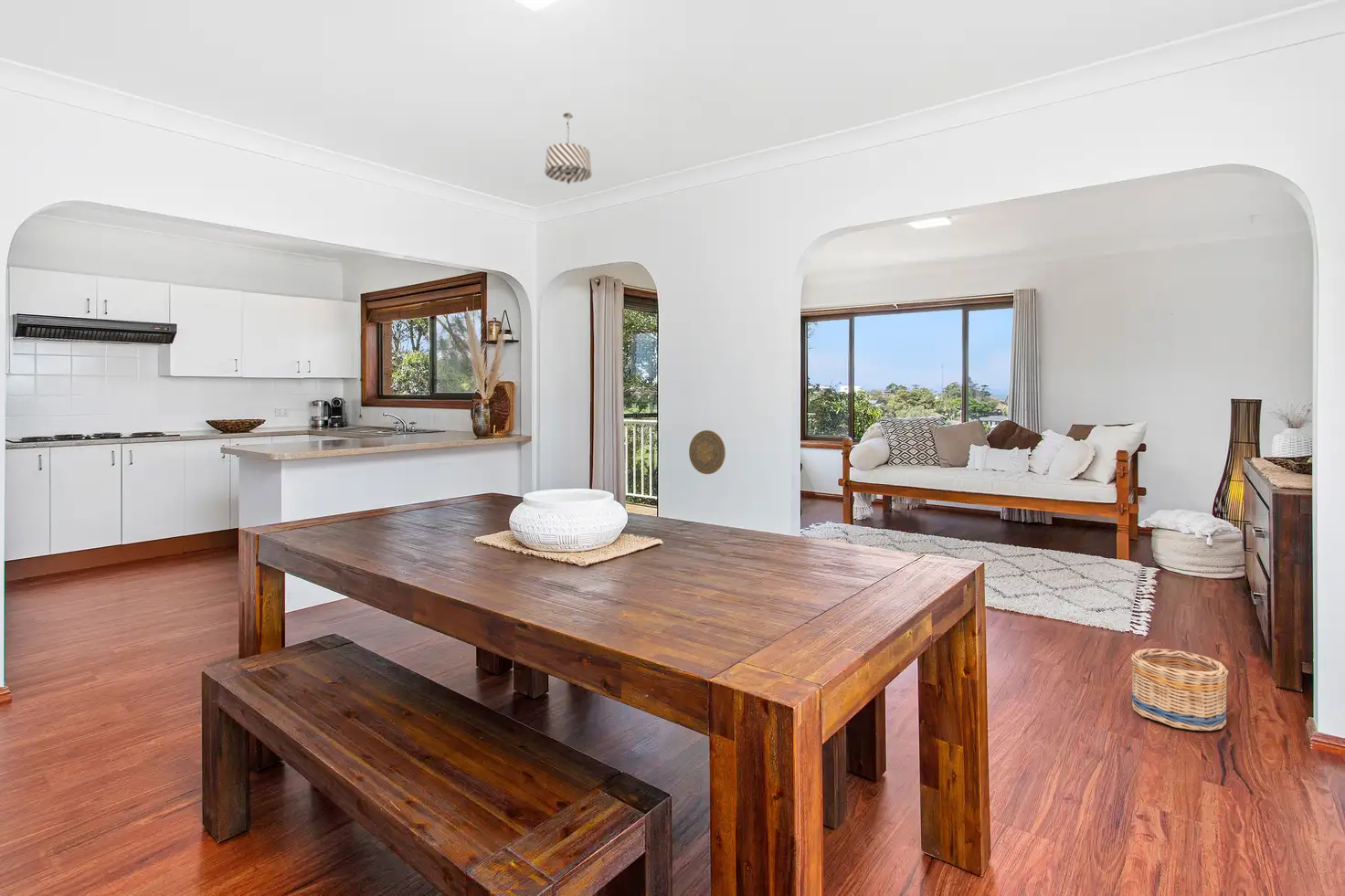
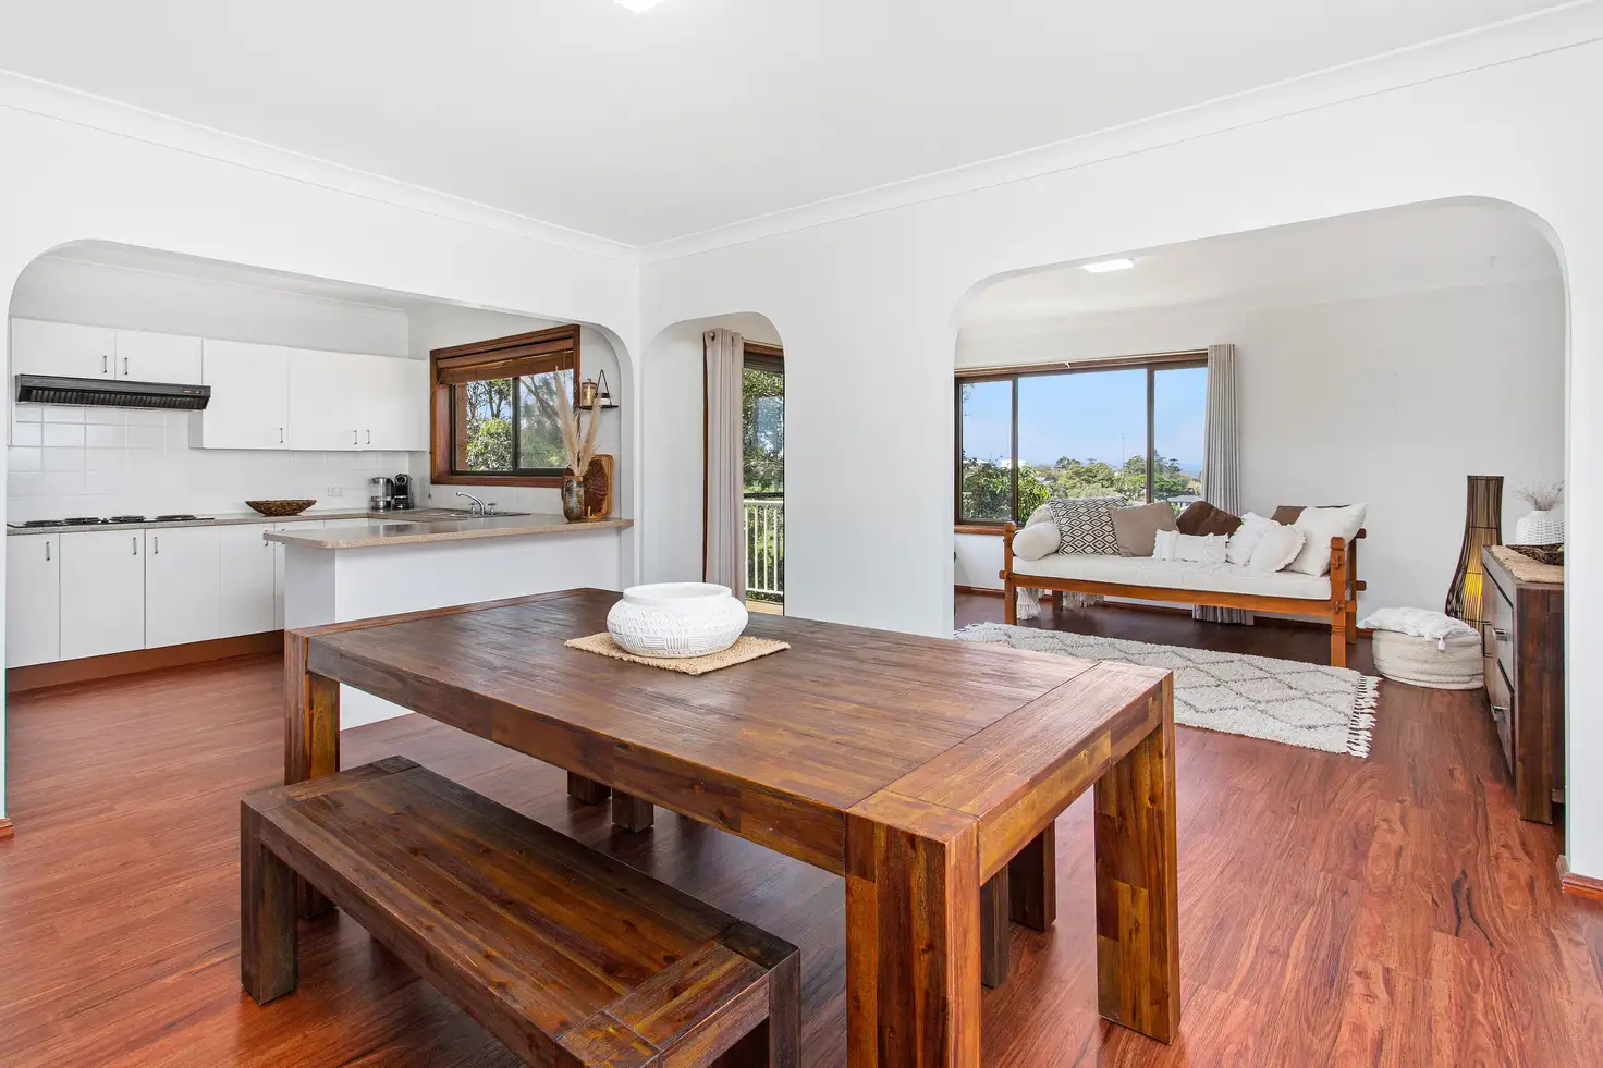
- decorative plate (705, 452)
- pendant light (567, 149)
- basket (1177, 687)
